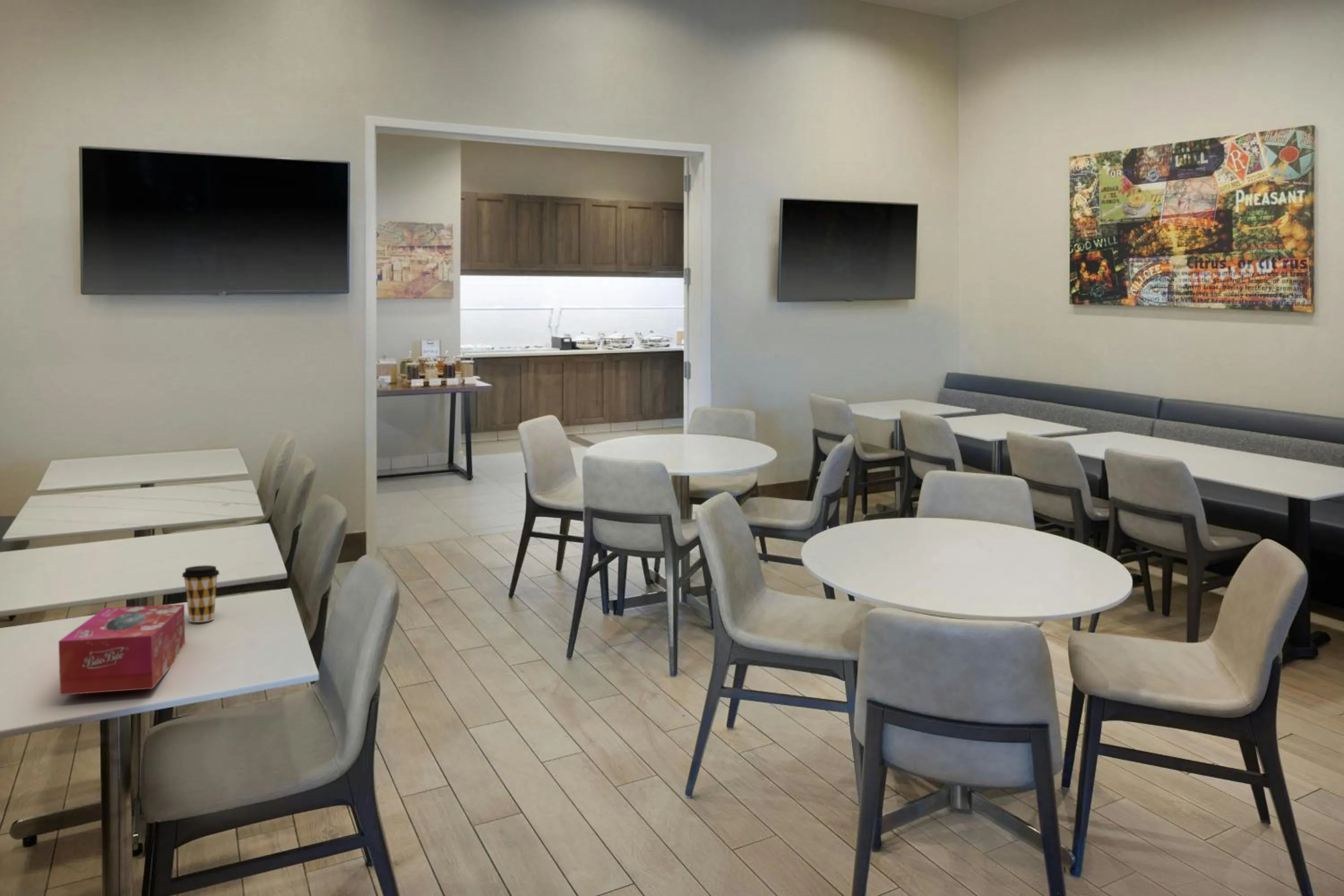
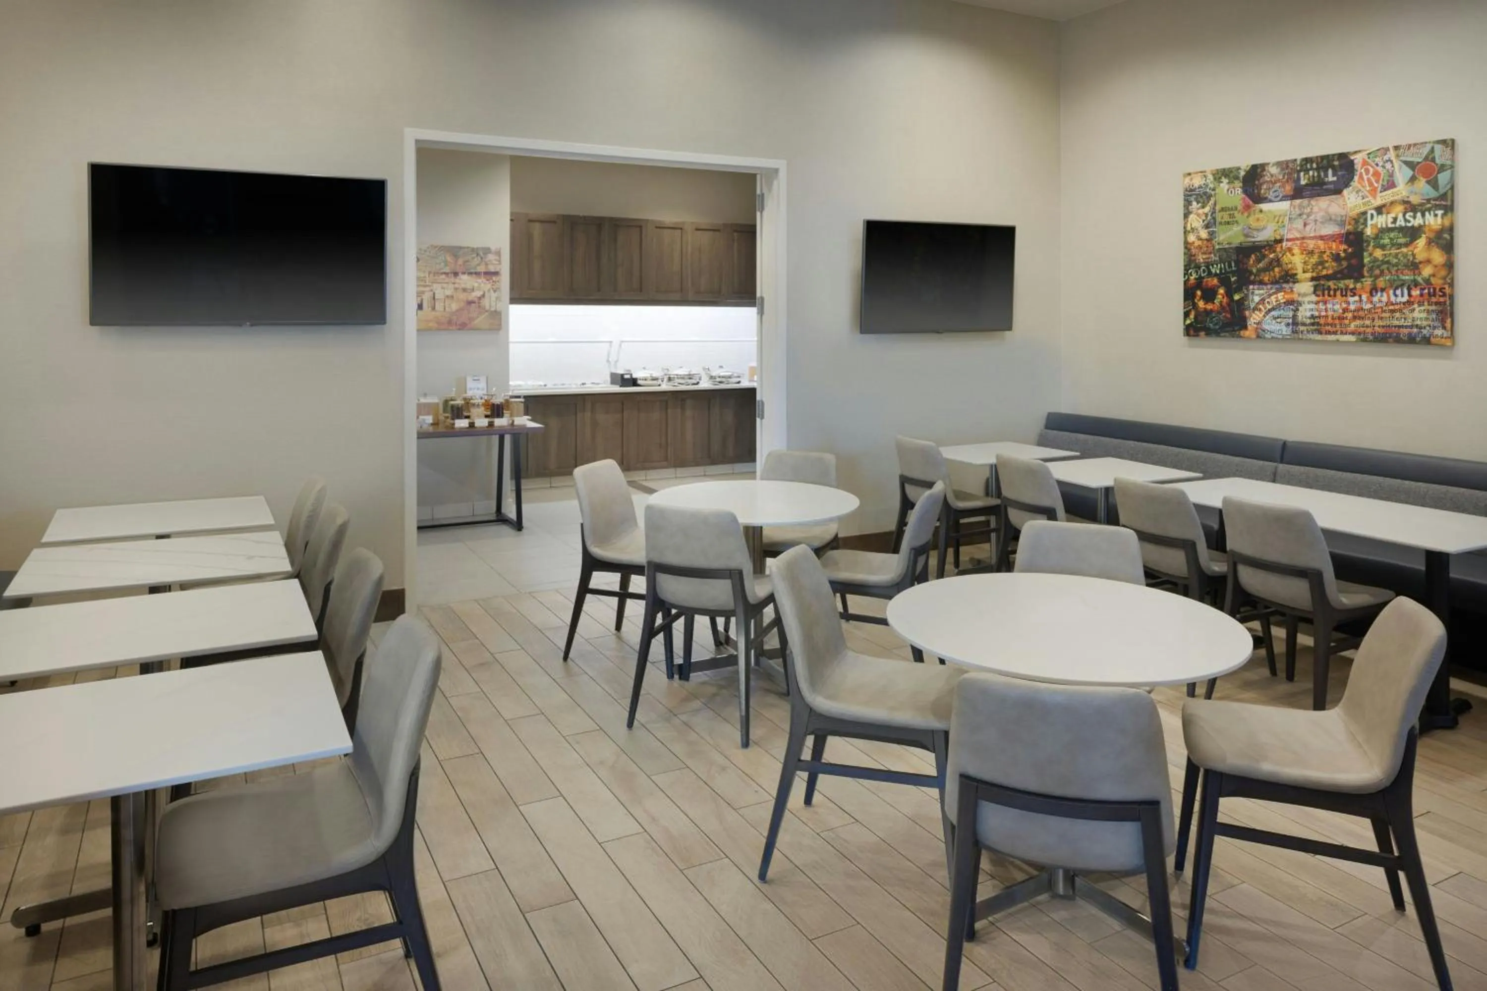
- tissue box (127, 646)
- coffee cup (201, 594)
